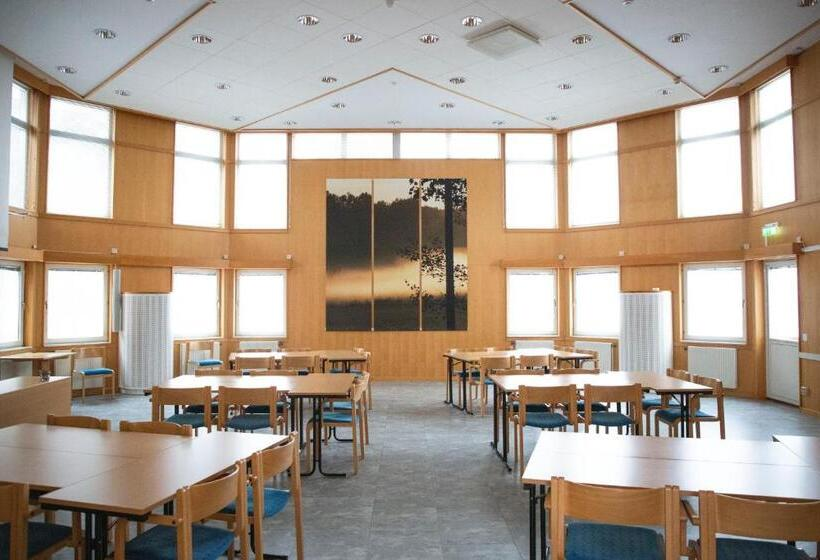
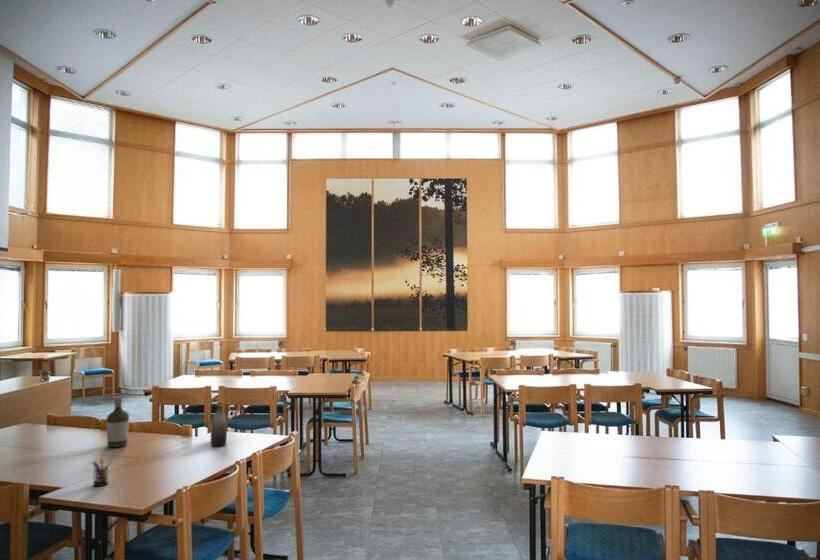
+ pen holder (102, 470)
+ water jug (218, 422)
+ bottle (117, 421)
